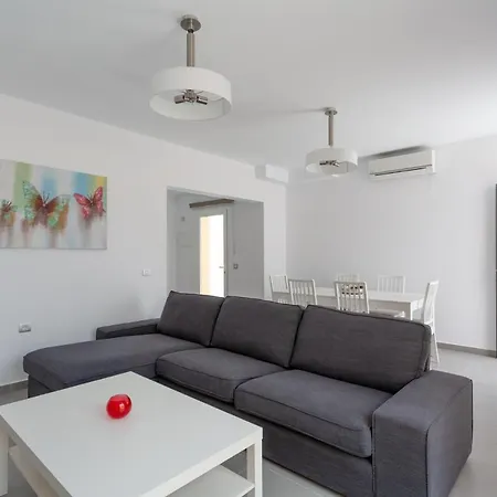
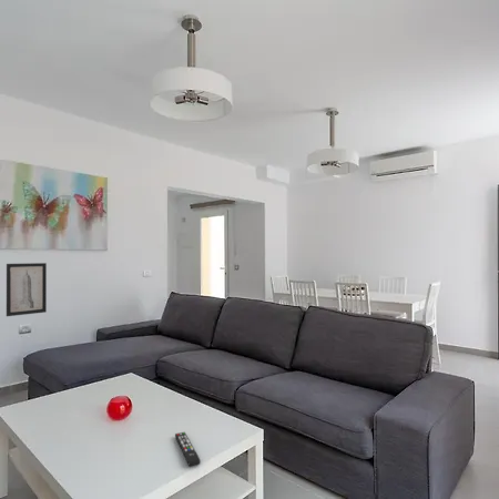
+ remote control (186, 447)
+ wall art (27, 288)
